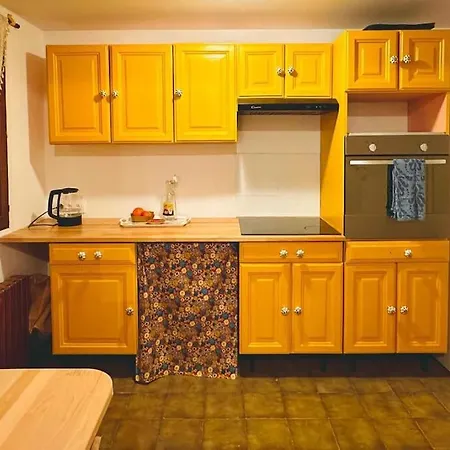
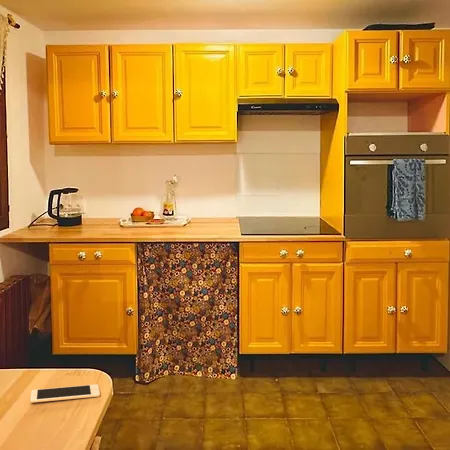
+ cell phone (65, 393)
